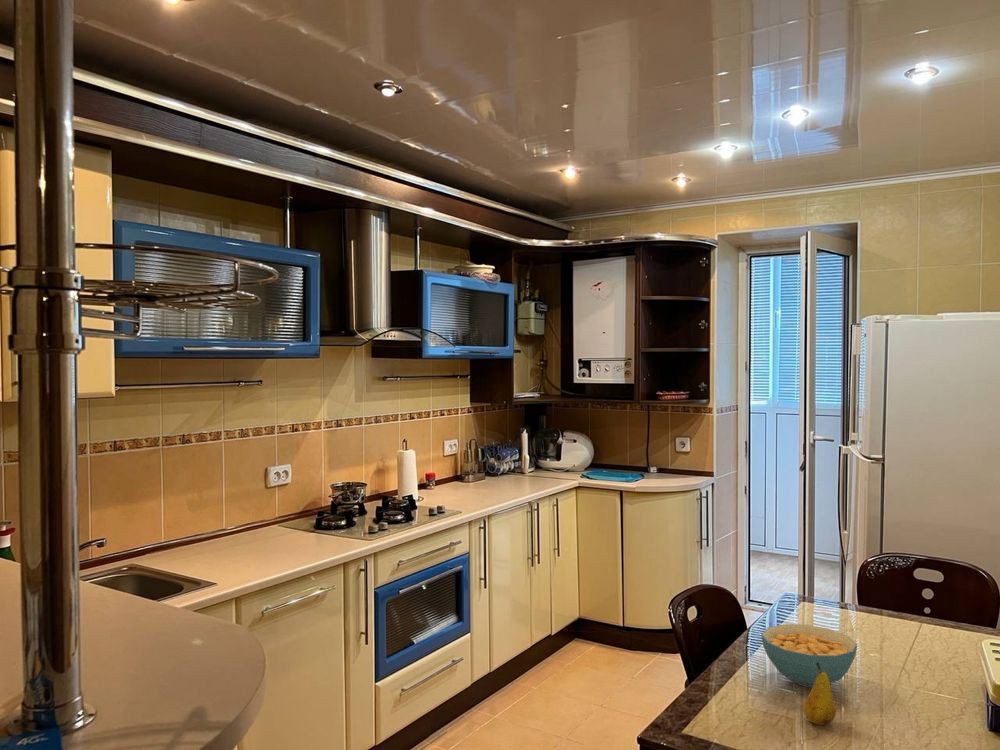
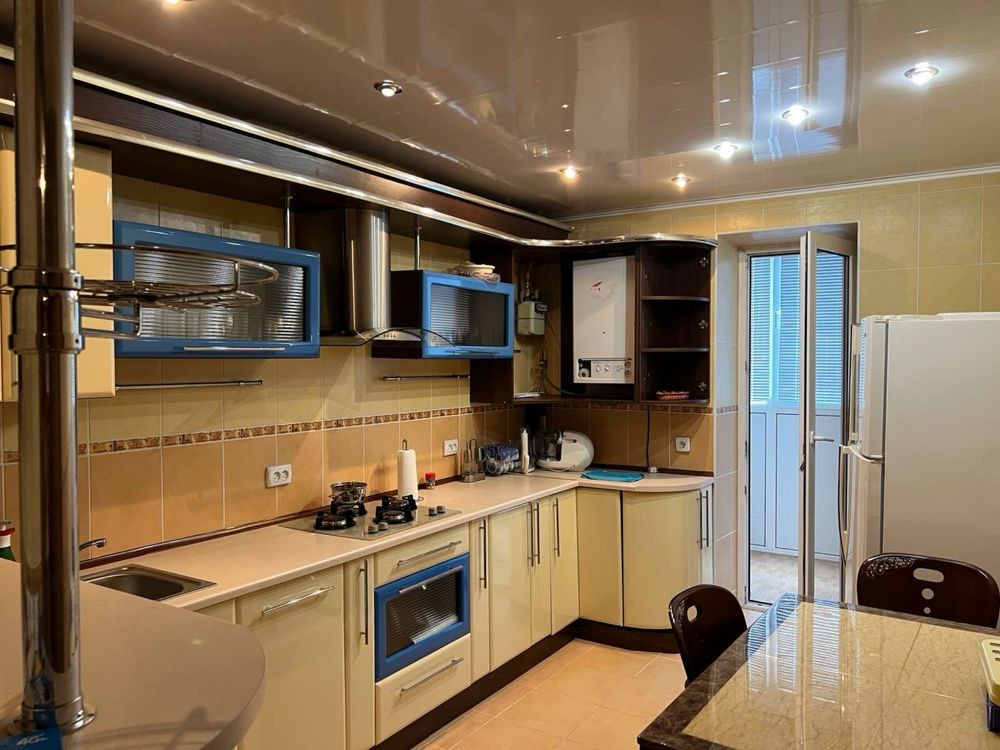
- fruit (819, 692)
- cereal bowl (808, 660)
